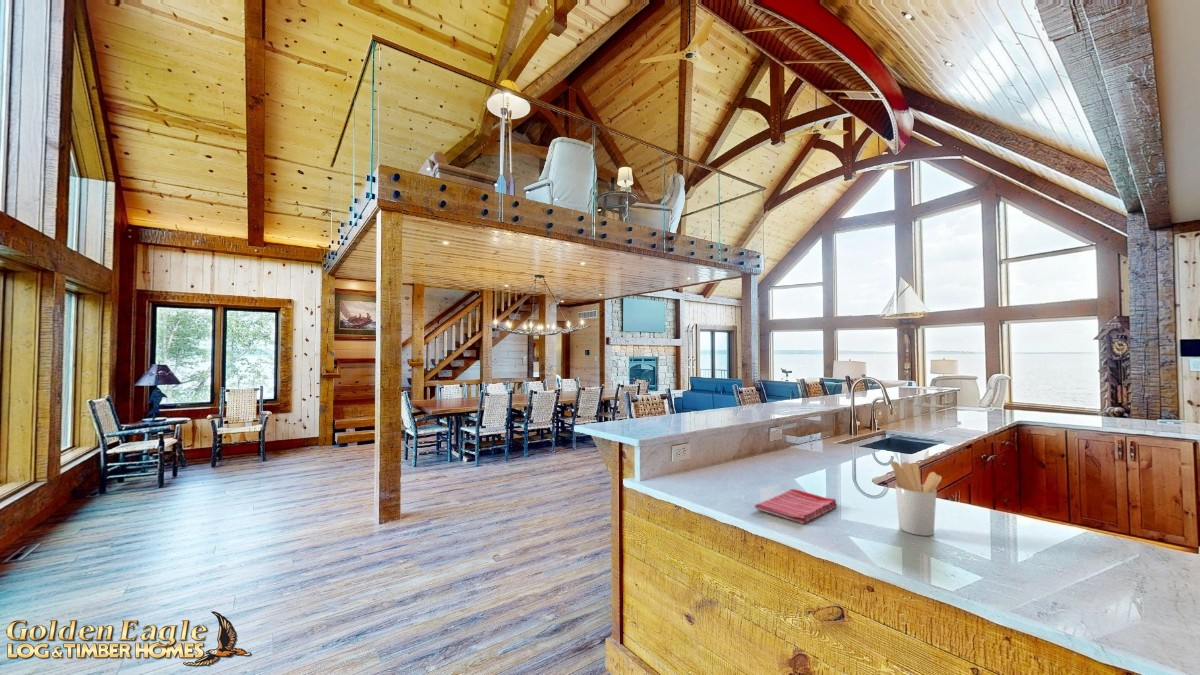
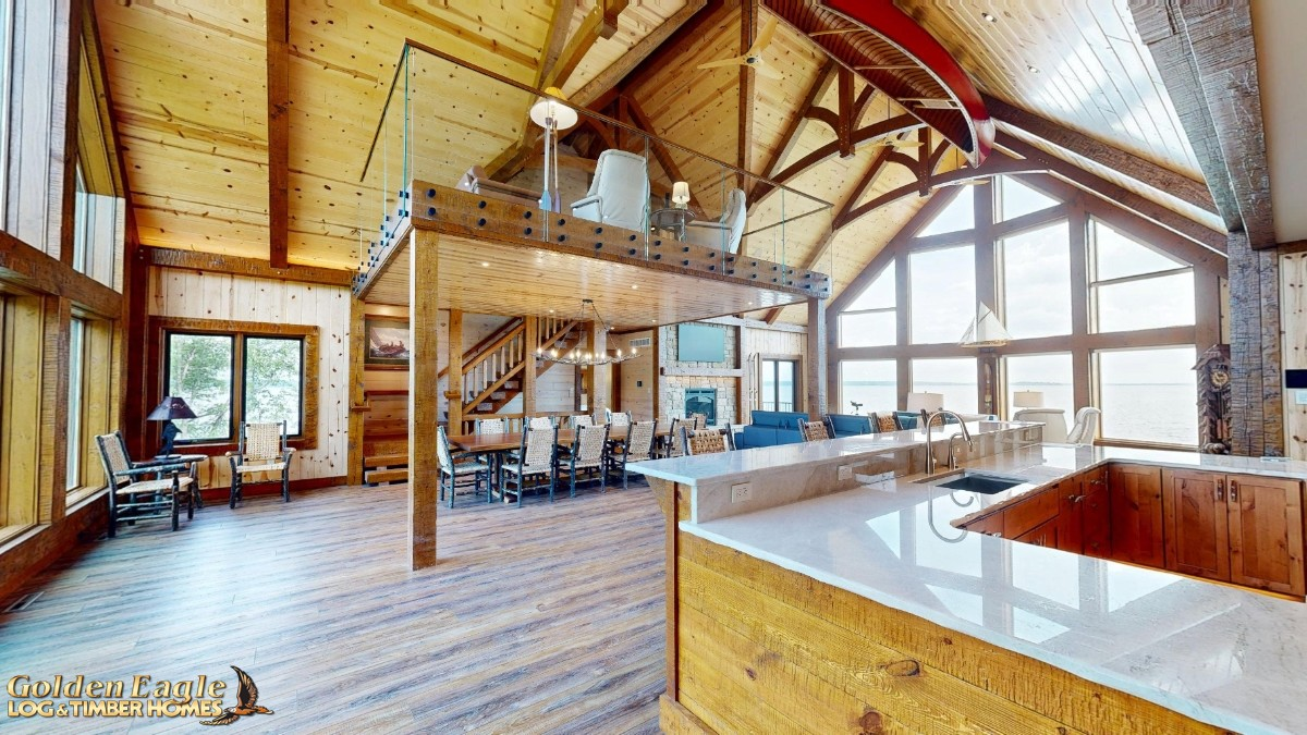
- utensil holder (911, 495)
- dish towel (796, 504)
